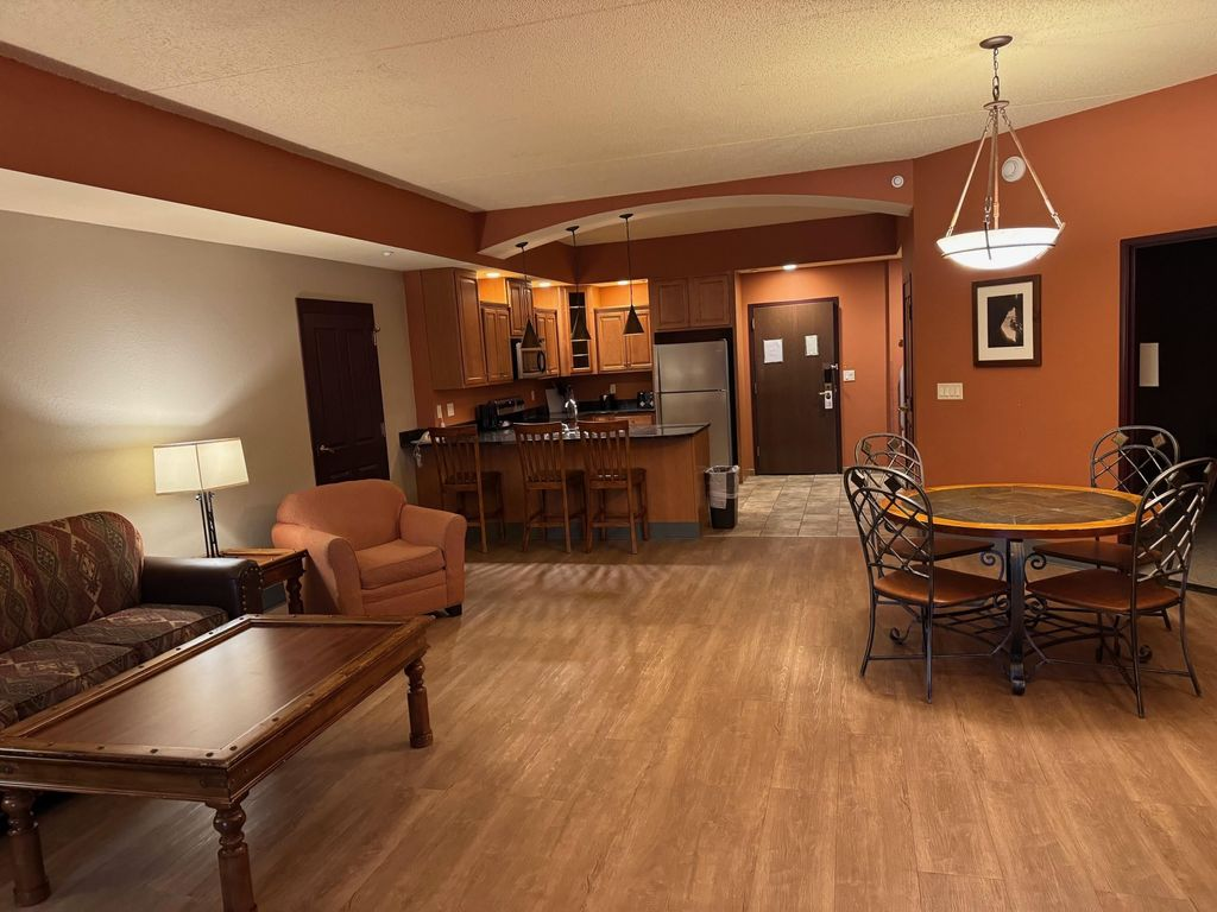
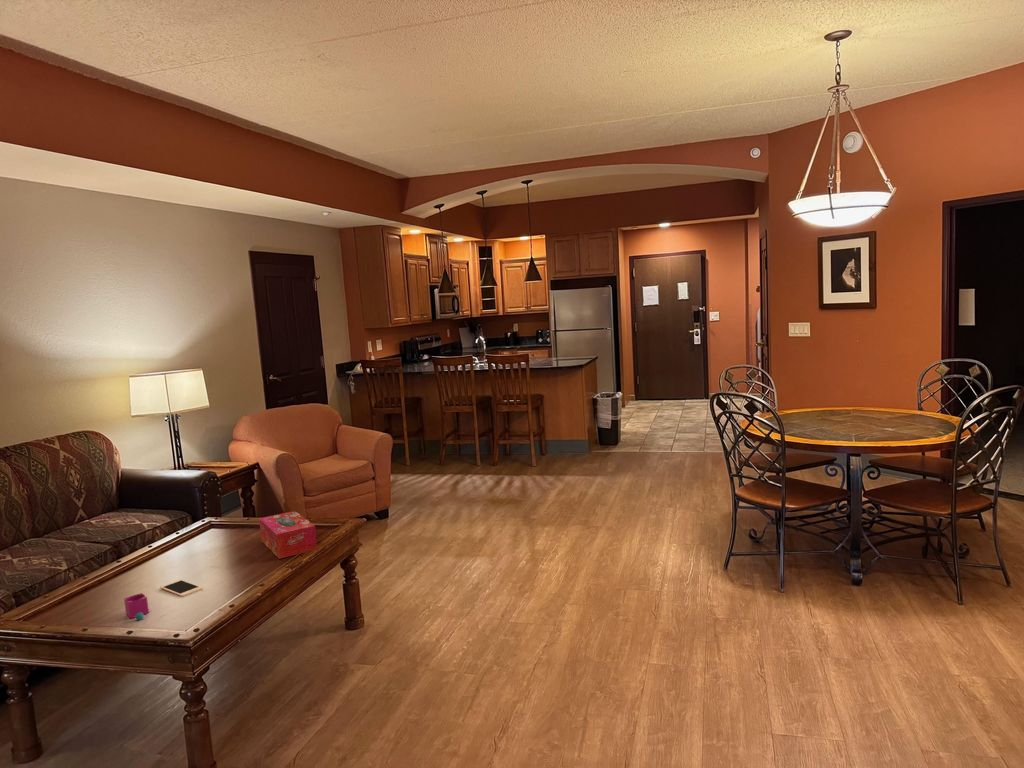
+ cell phone (181, 587)
+ cup (138, 607)
+ tissue box (287, 533)
